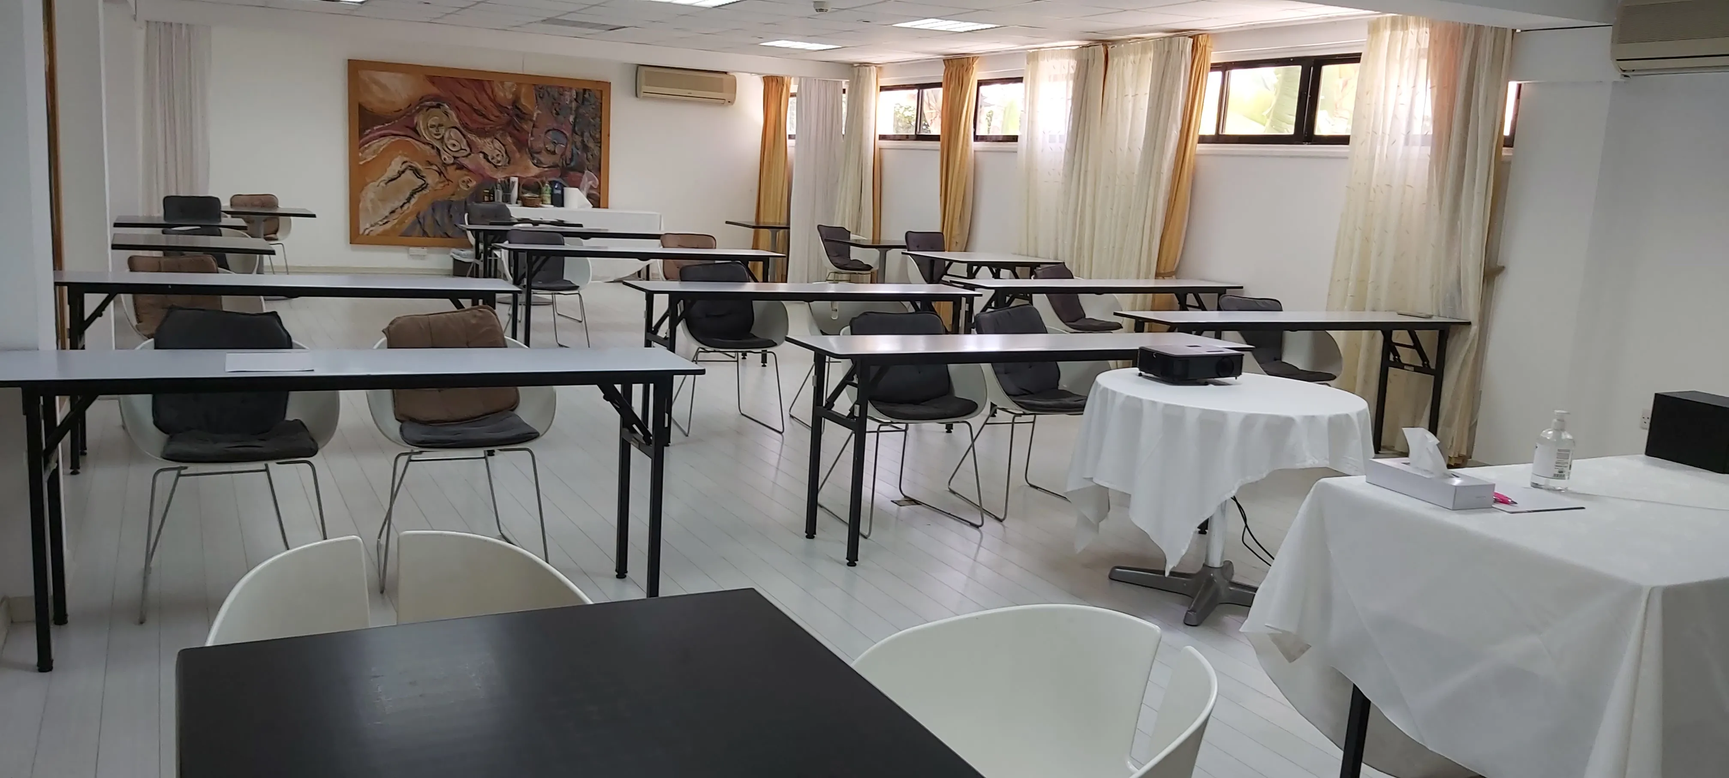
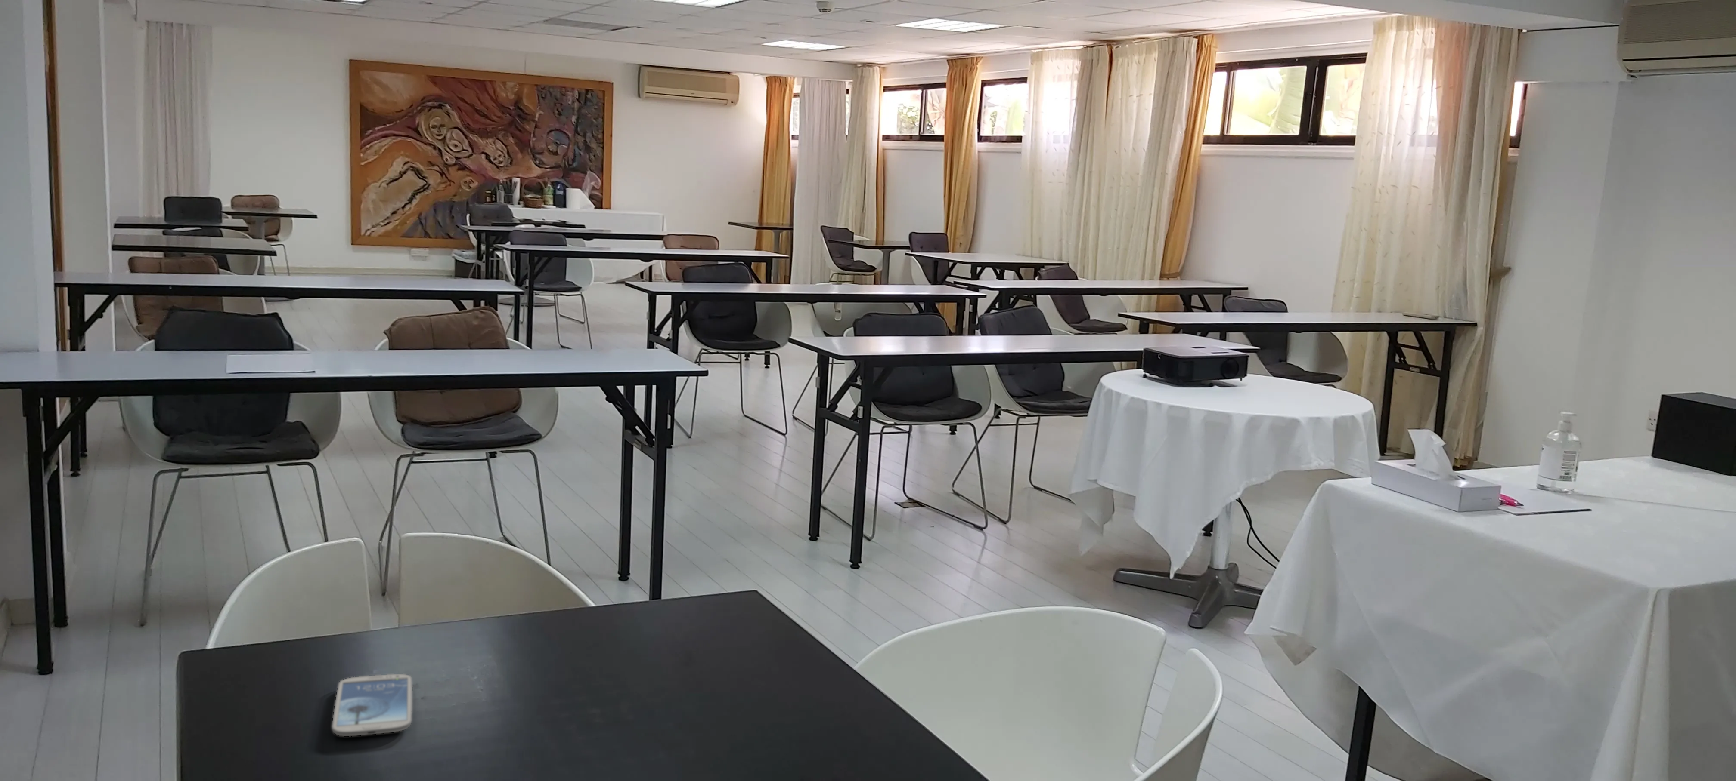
+ smartphone (374, 704)
